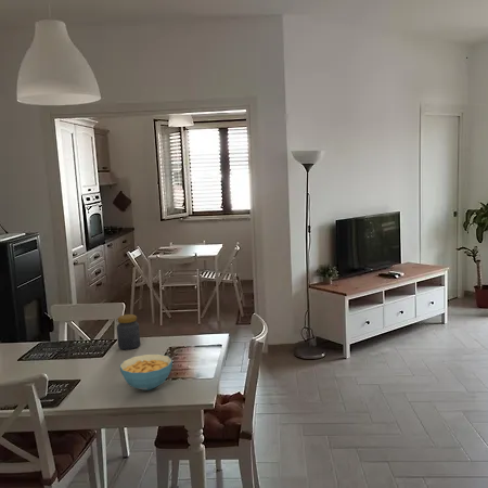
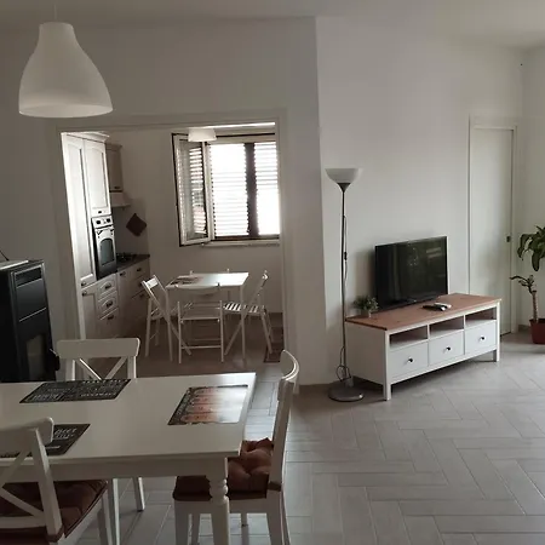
- cereal bowl (146, 374)
- jar (128, 331)
